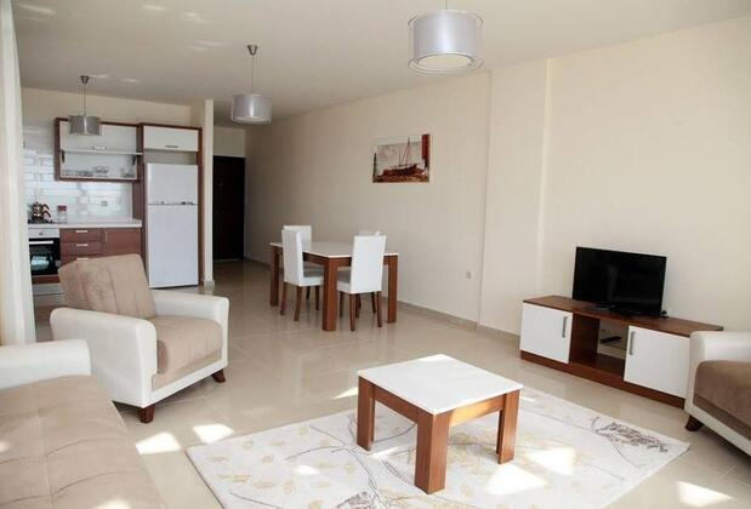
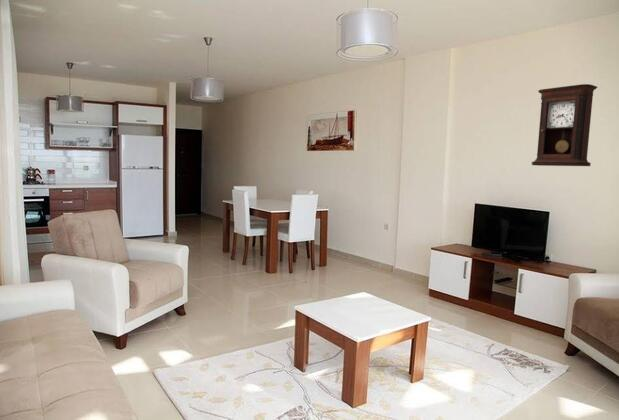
+ pendulum clock (561, 127)
